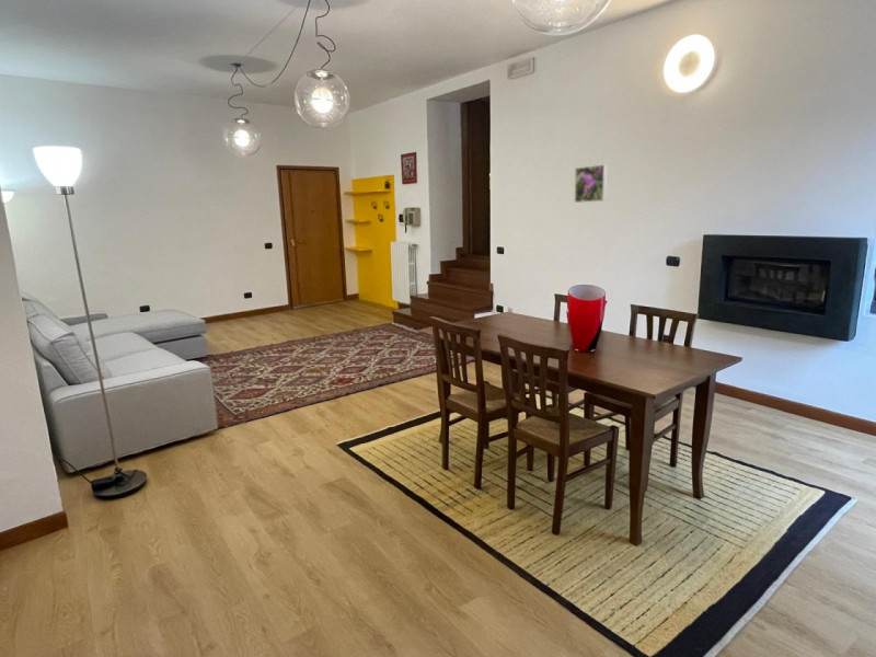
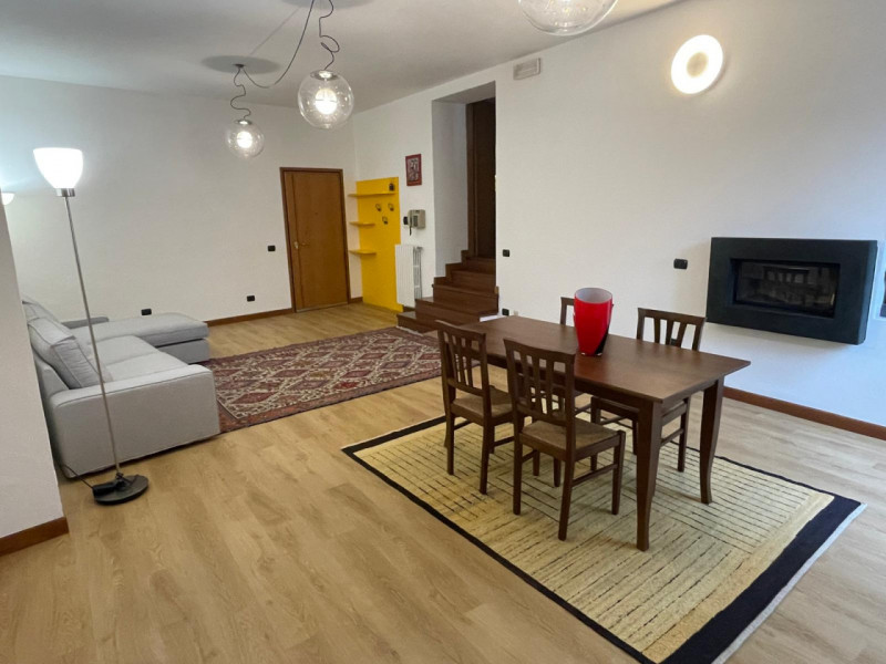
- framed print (589, 184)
